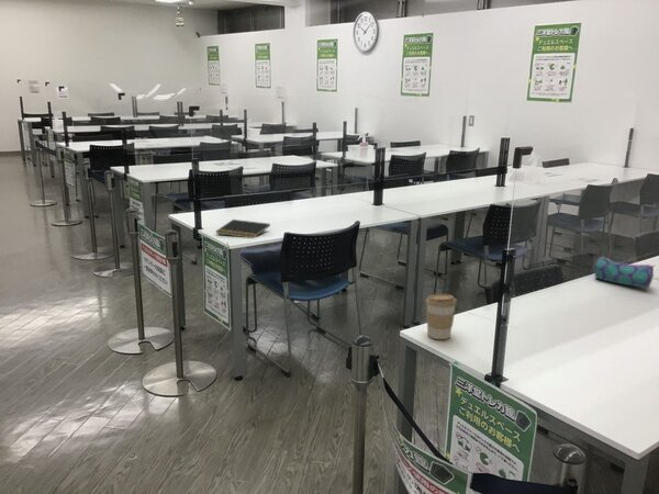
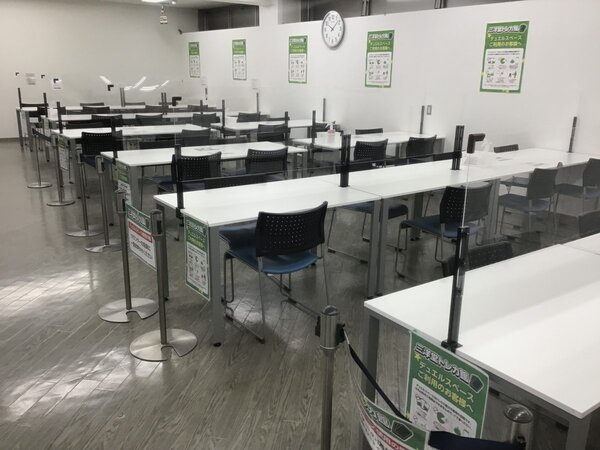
- pencil case (623, 271)
- coffee cup (439, 315)
- notepad (243, 228)
